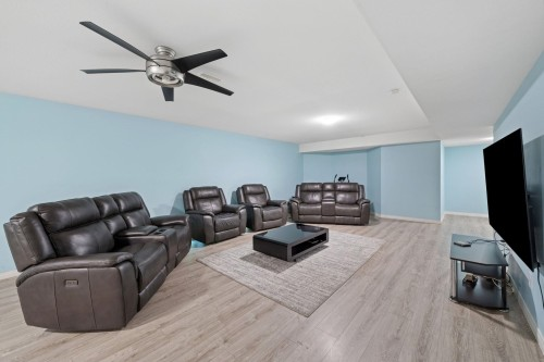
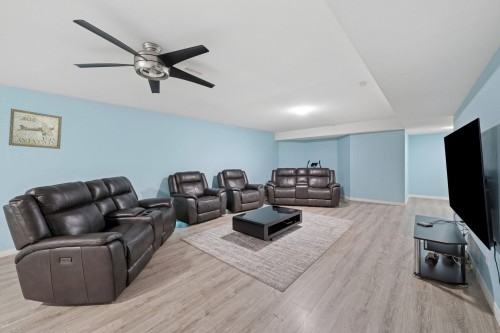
+ wall art (37, 130)
